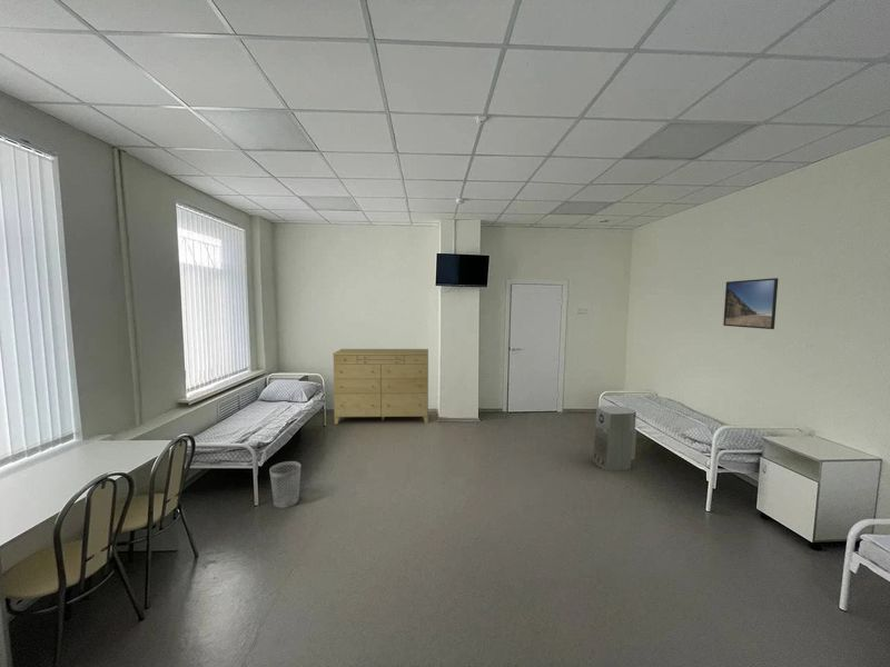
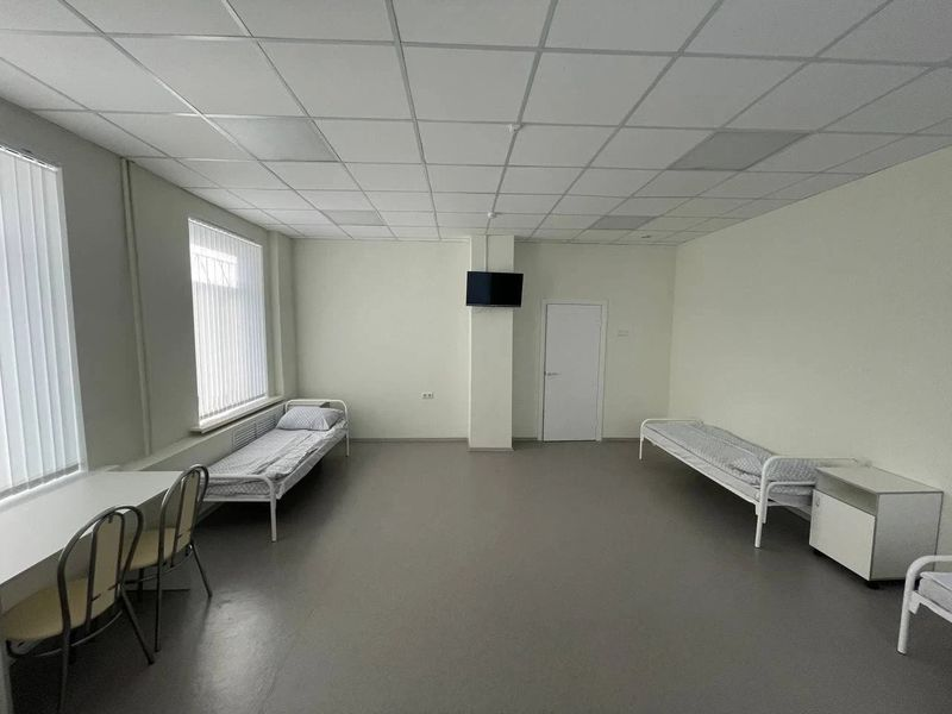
- wastebasket (286, 484)
- air purifier (614, 437)
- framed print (748, 303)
- dresser (383, 385)
